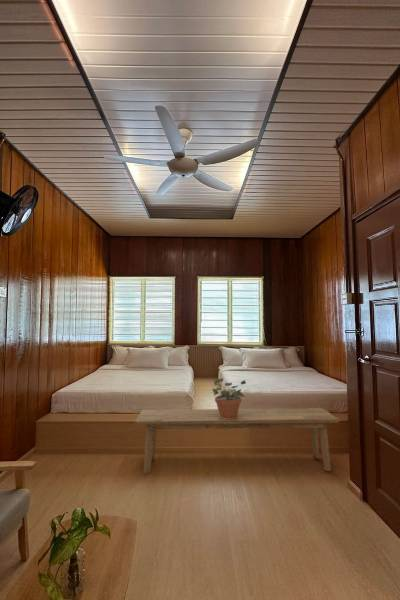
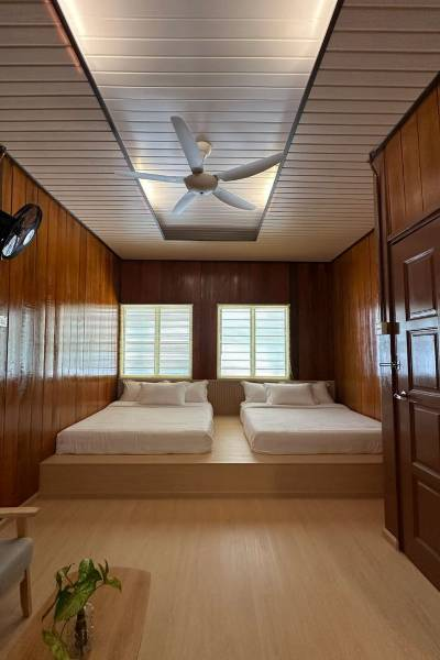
- bench (235, 428)
- potted plant (231, 397)
